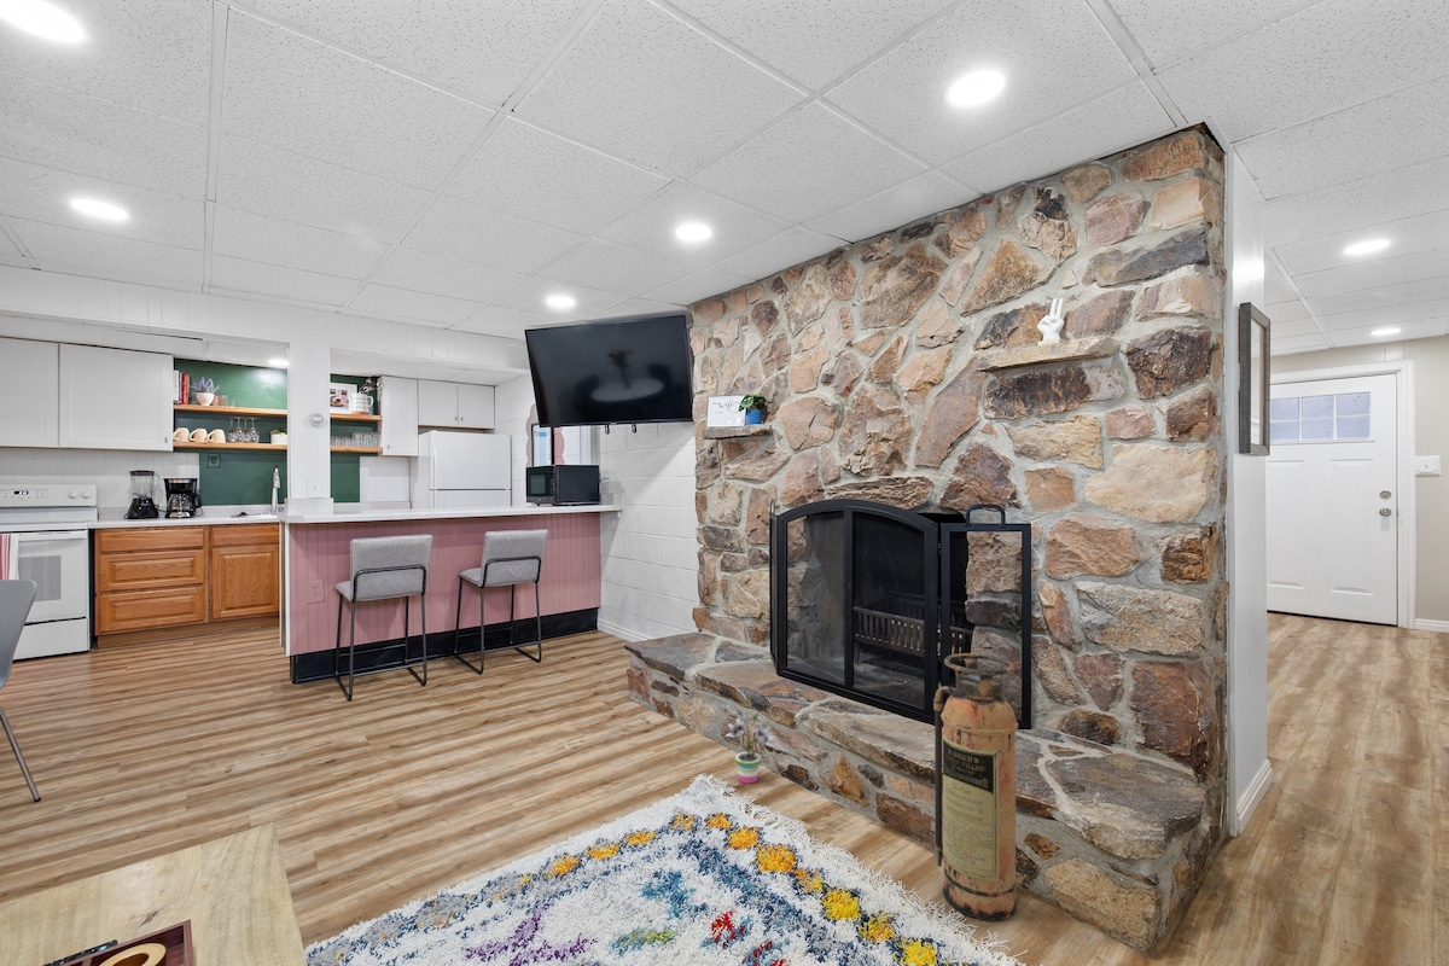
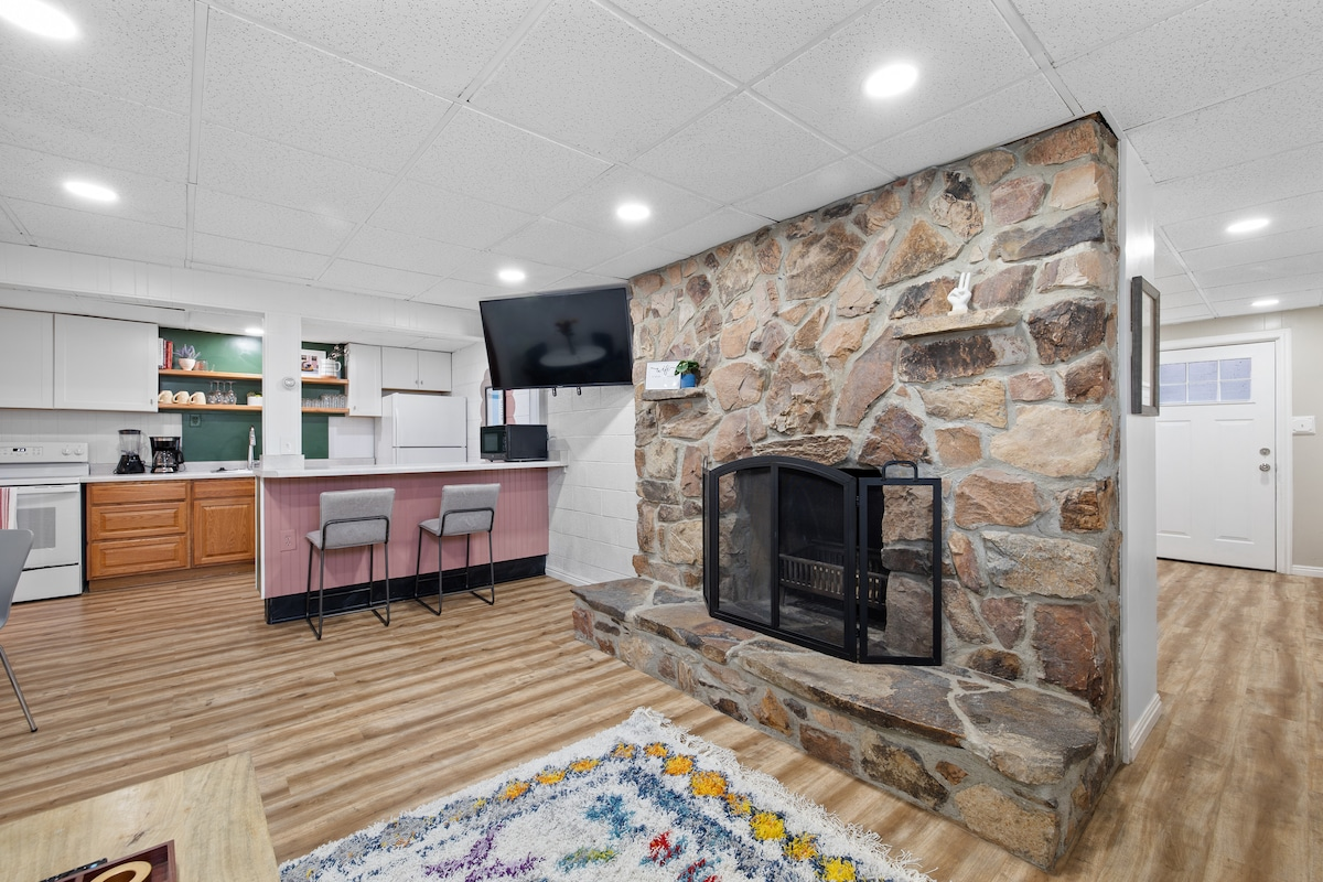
- potted plant (750, 741)
- fire extinguisher (972, 778)
